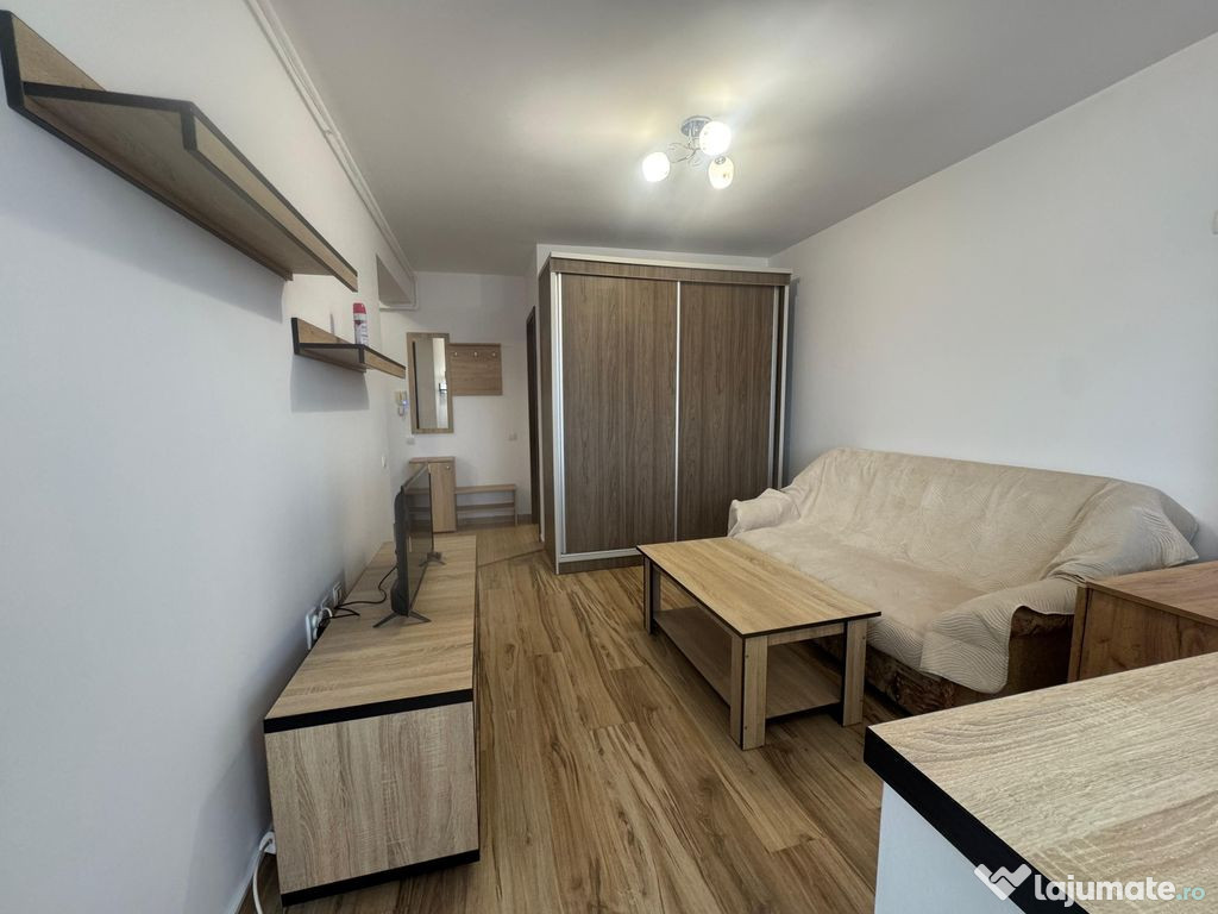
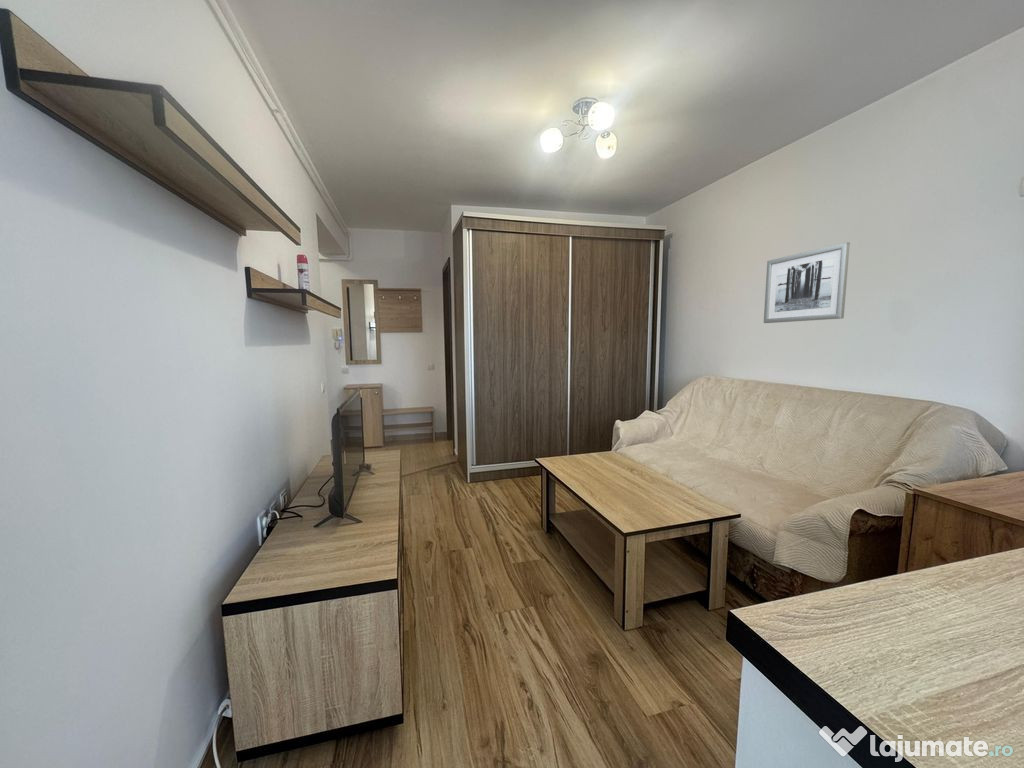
+ wall art (802, 287)
